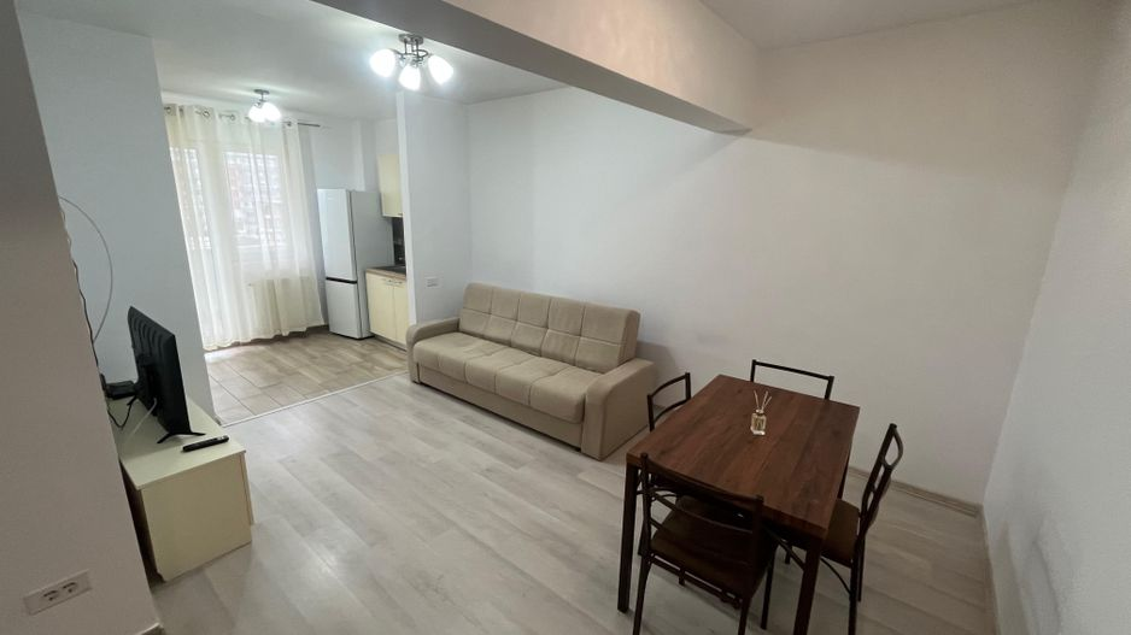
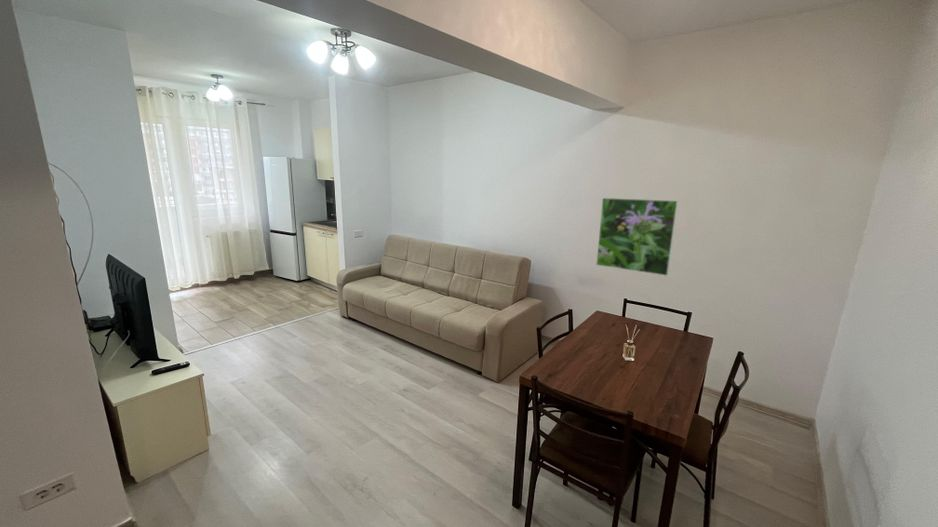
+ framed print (634, 235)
